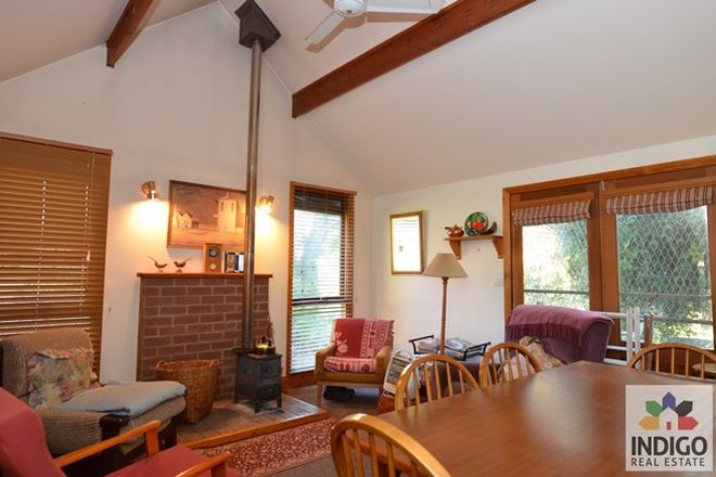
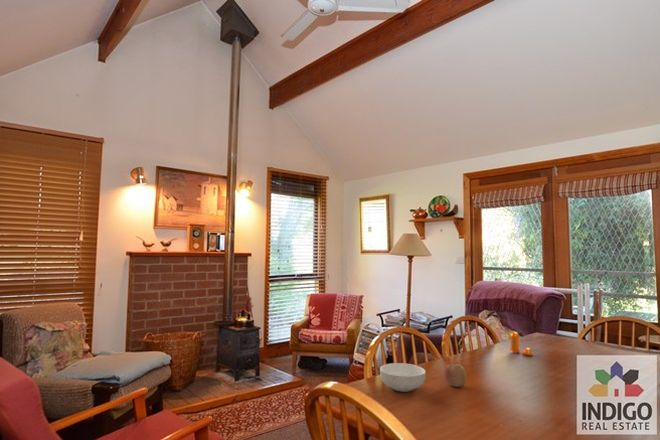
+ cereal bowl (402, 378)
+ apple (455, 374)
+ pepper shaker (519, 342)
